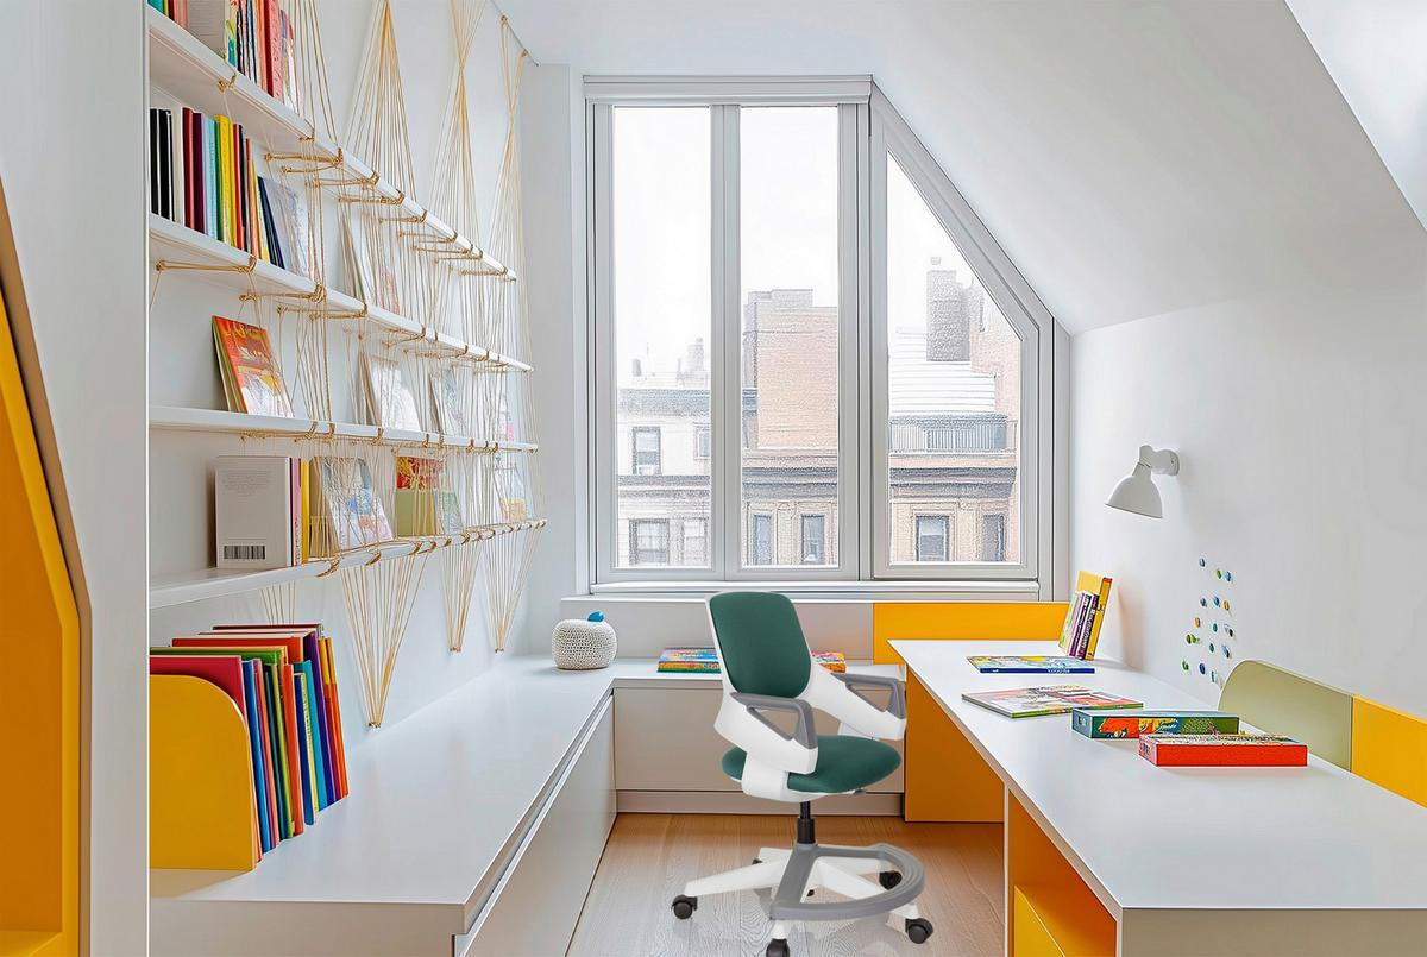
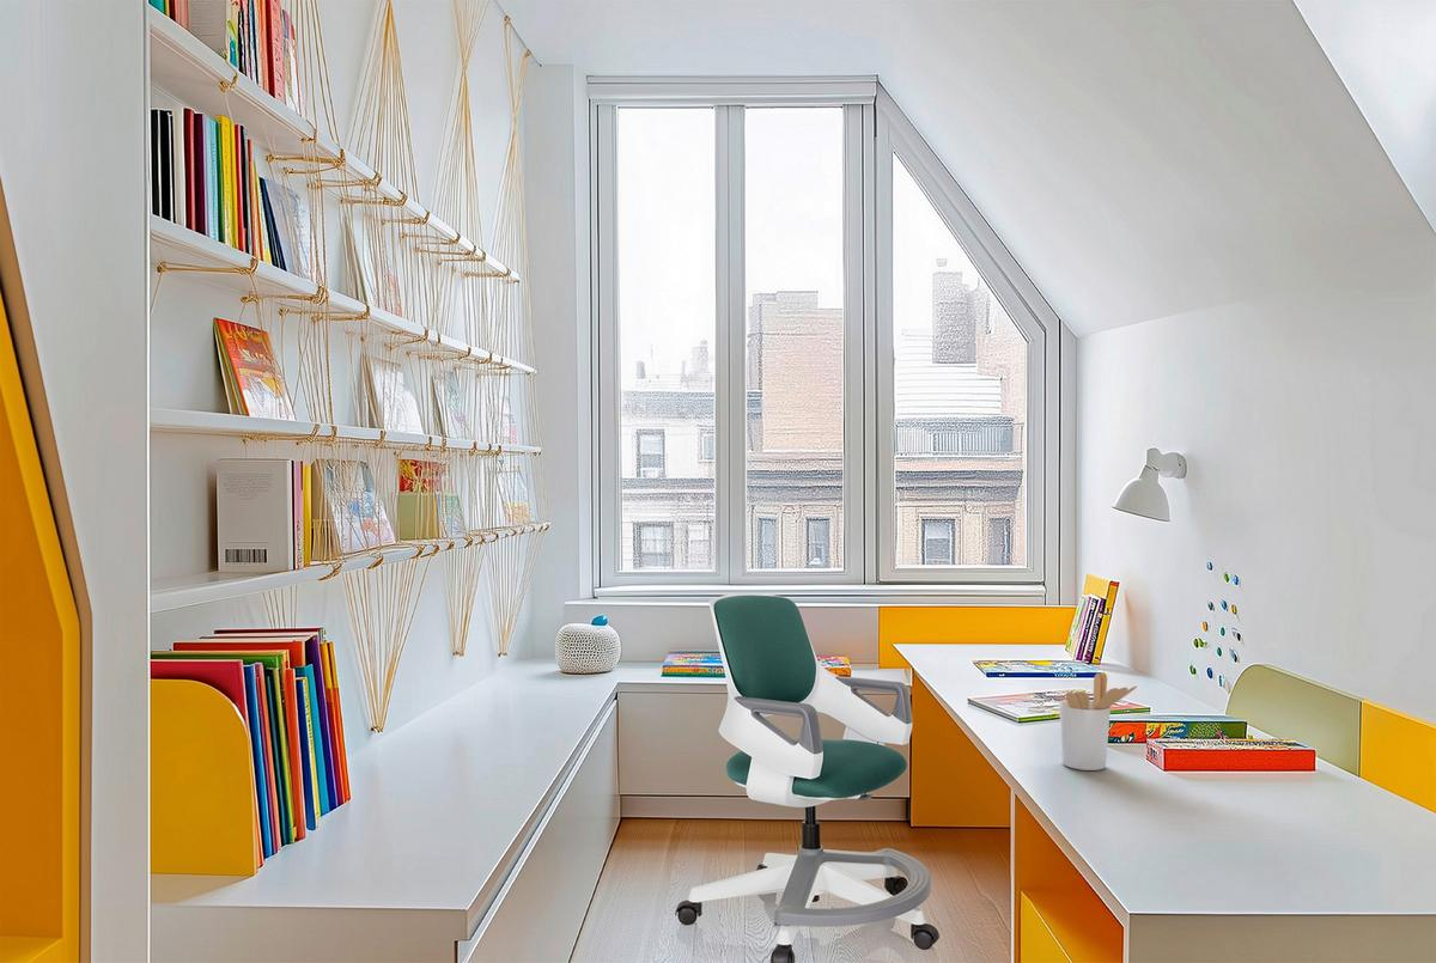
+ utensil holder (1095, 721)
